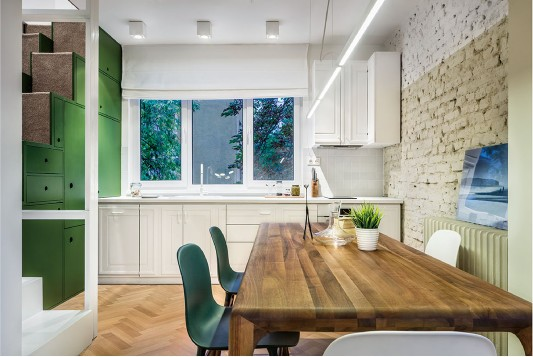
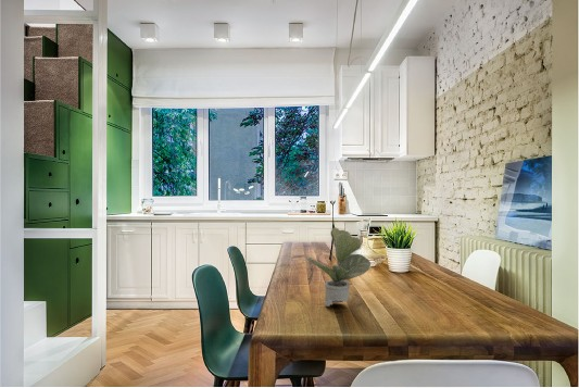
+ potted plant (339, 268)
